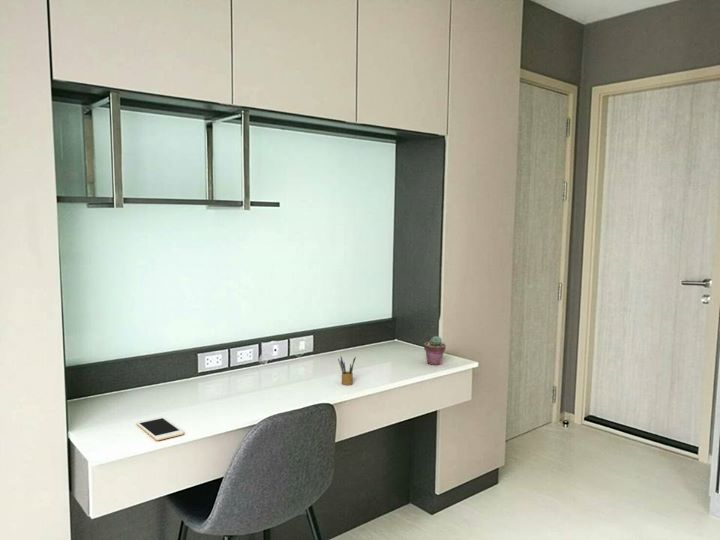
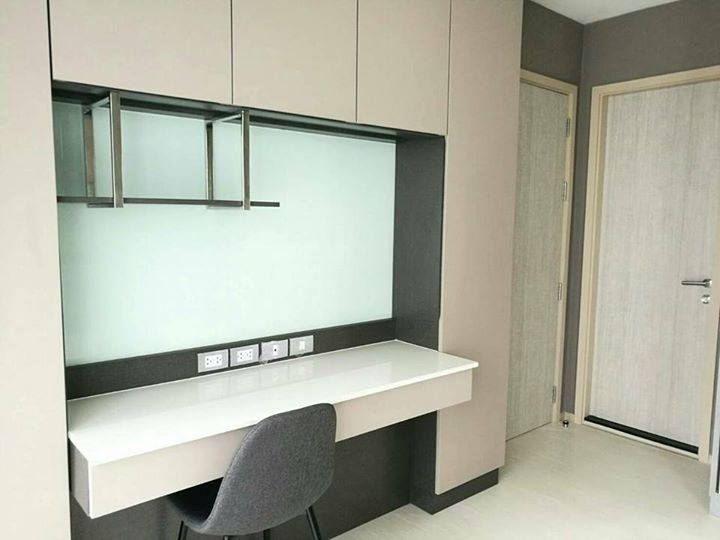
- cell phone (159, 428)
- potted succulent (434, 350)
- pencil box (349, 370)
